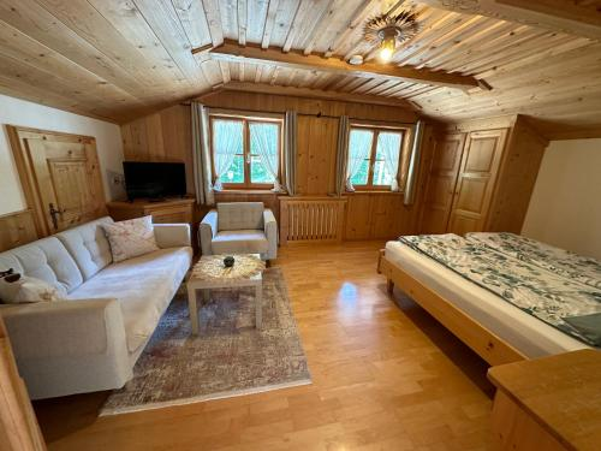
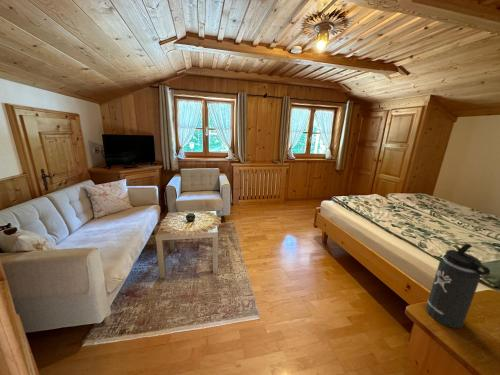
+ thermos bottle (458, 283)
